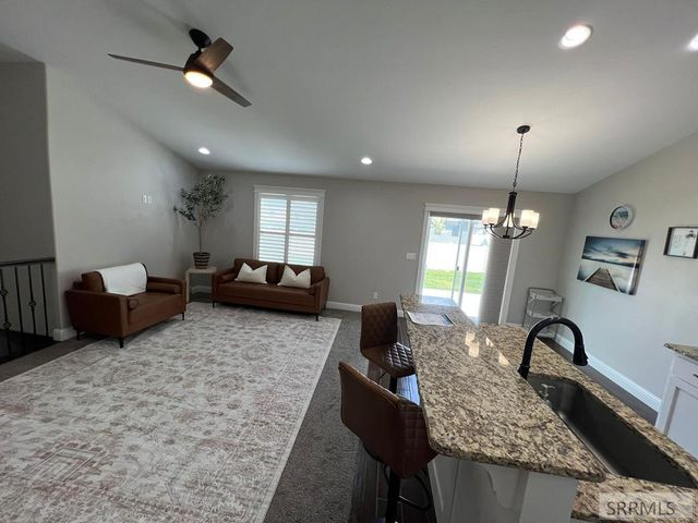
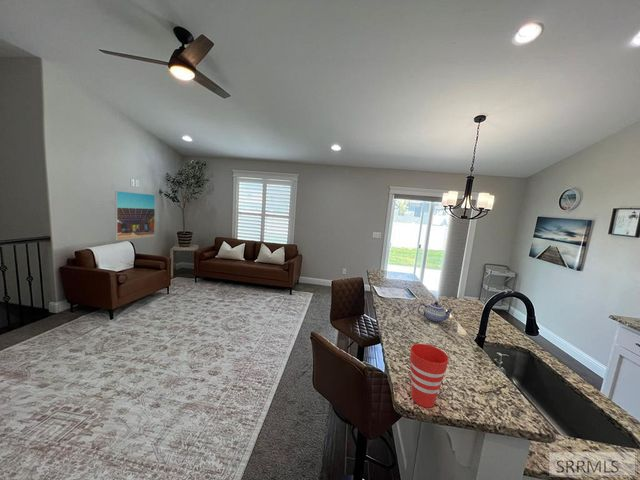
+ cup (425, 376)
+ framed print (136, 215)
+ teapot (434, 311)
